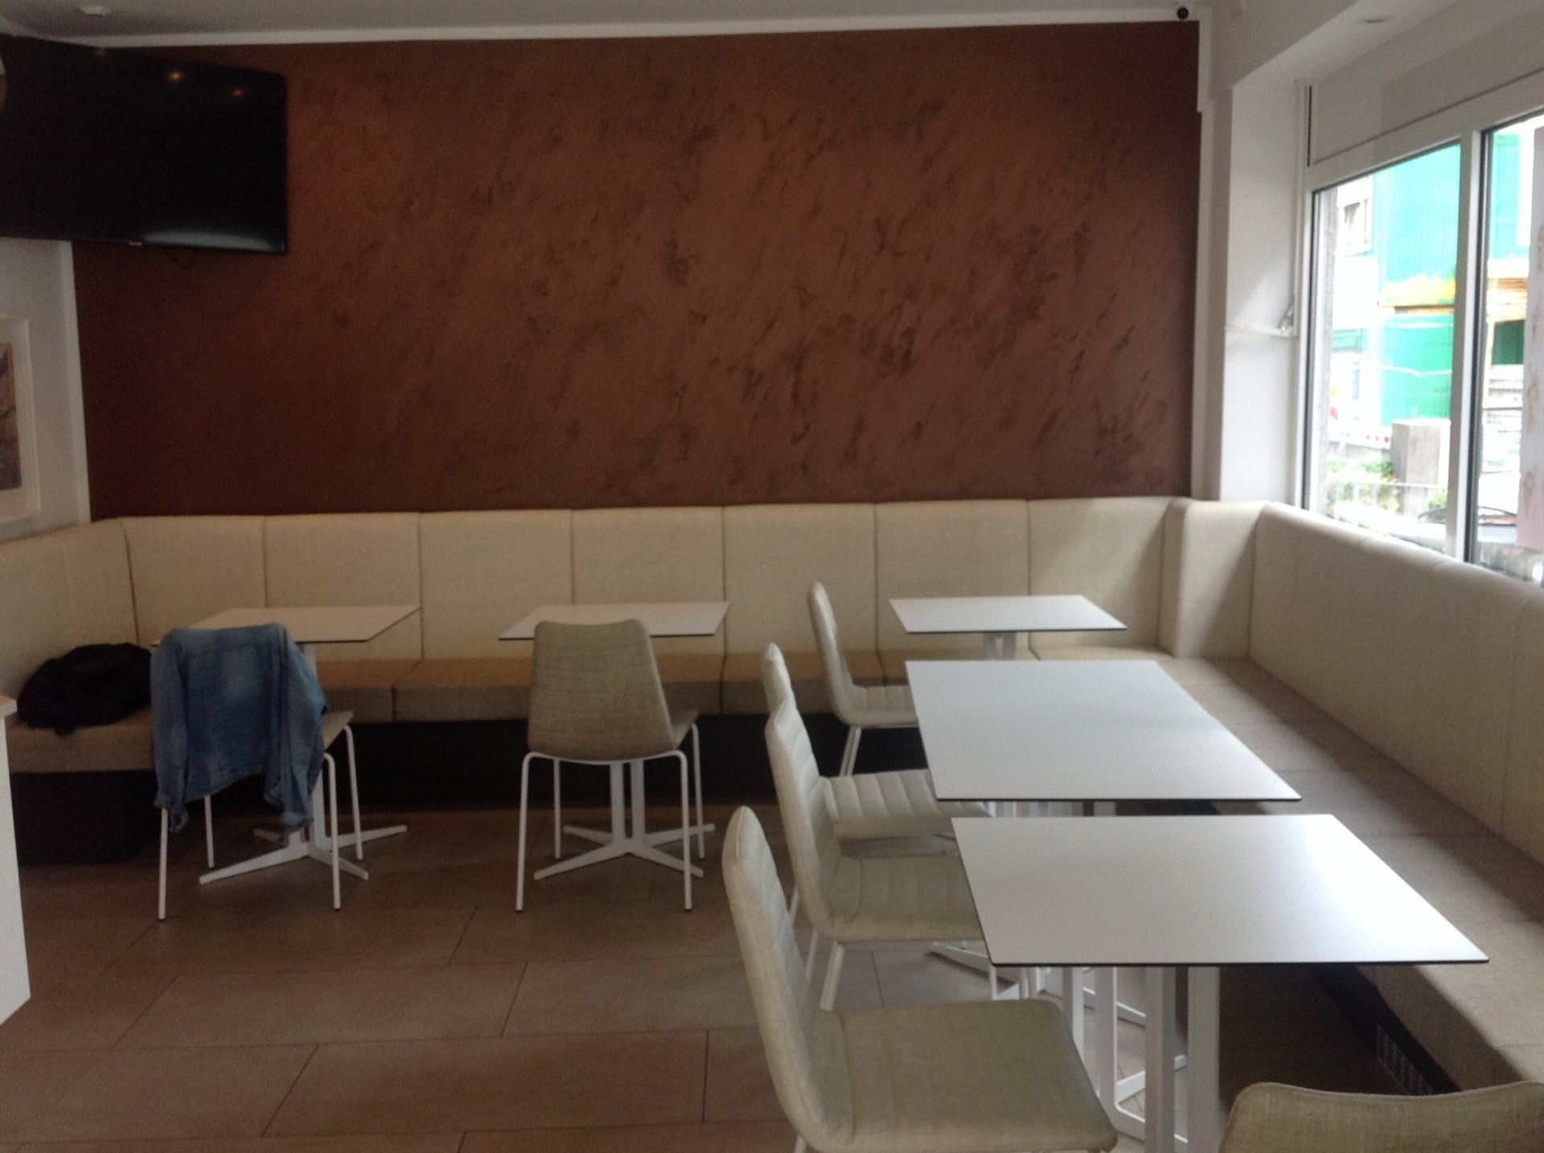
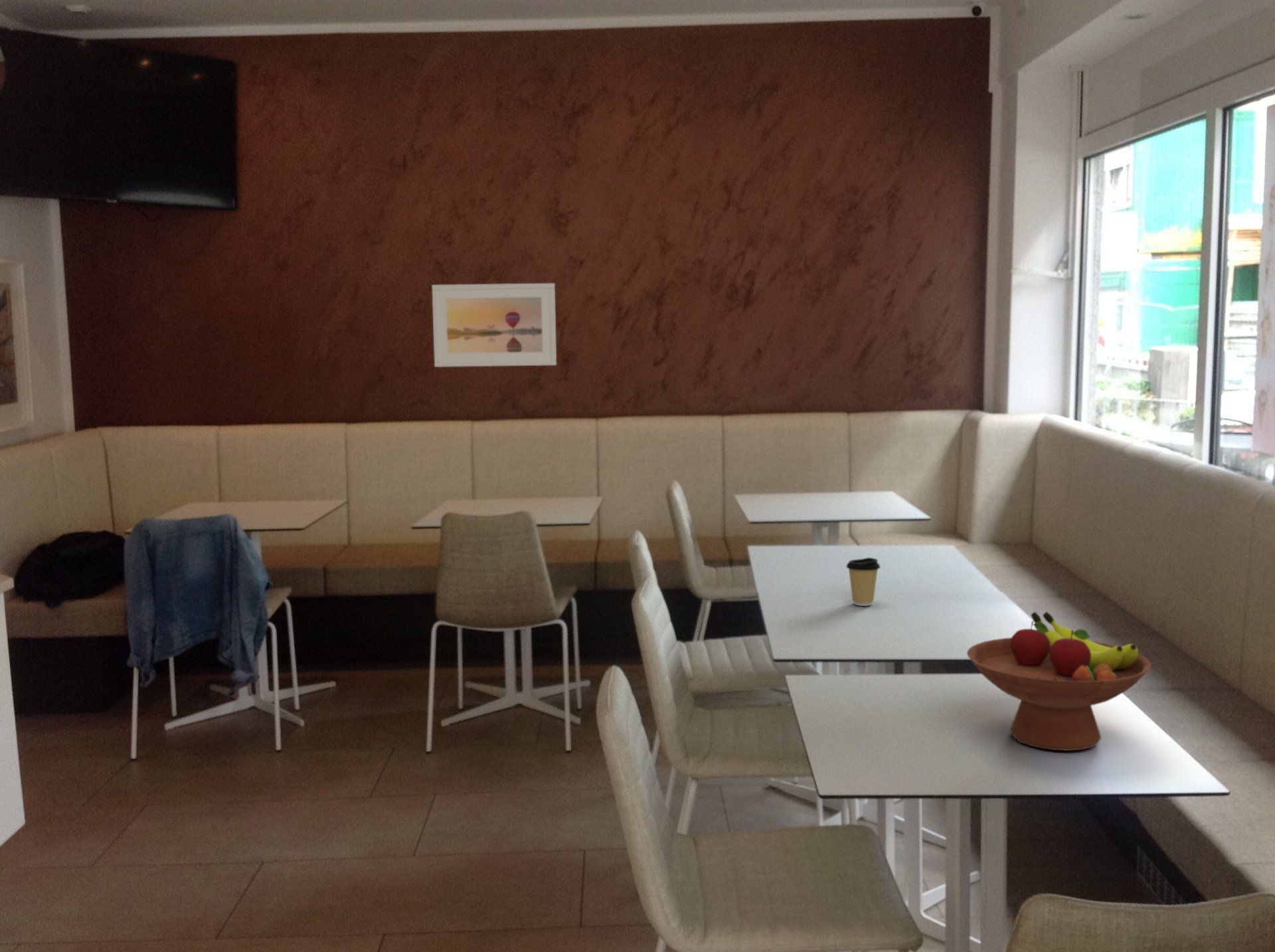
+ fruit bowl (1056, 682)
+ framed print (494, 325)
+ coffee cup (863, 582)
